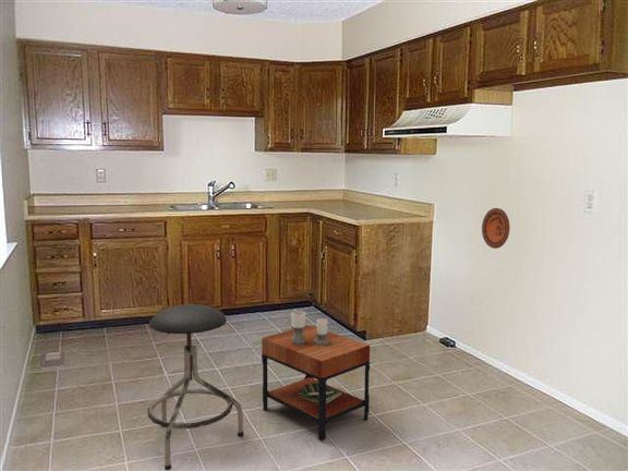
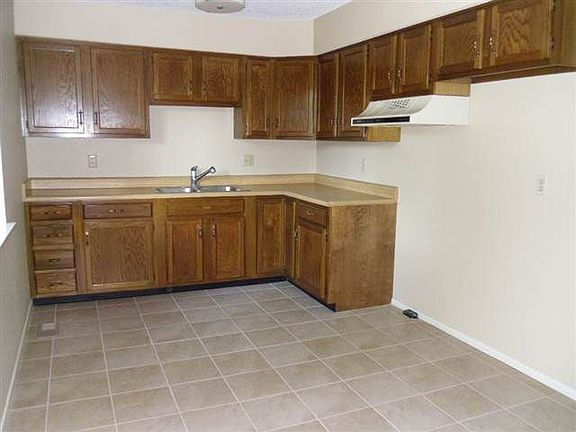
- decorative plate (495, 228)
- stool (185, 374)
- side table (314, 363)
